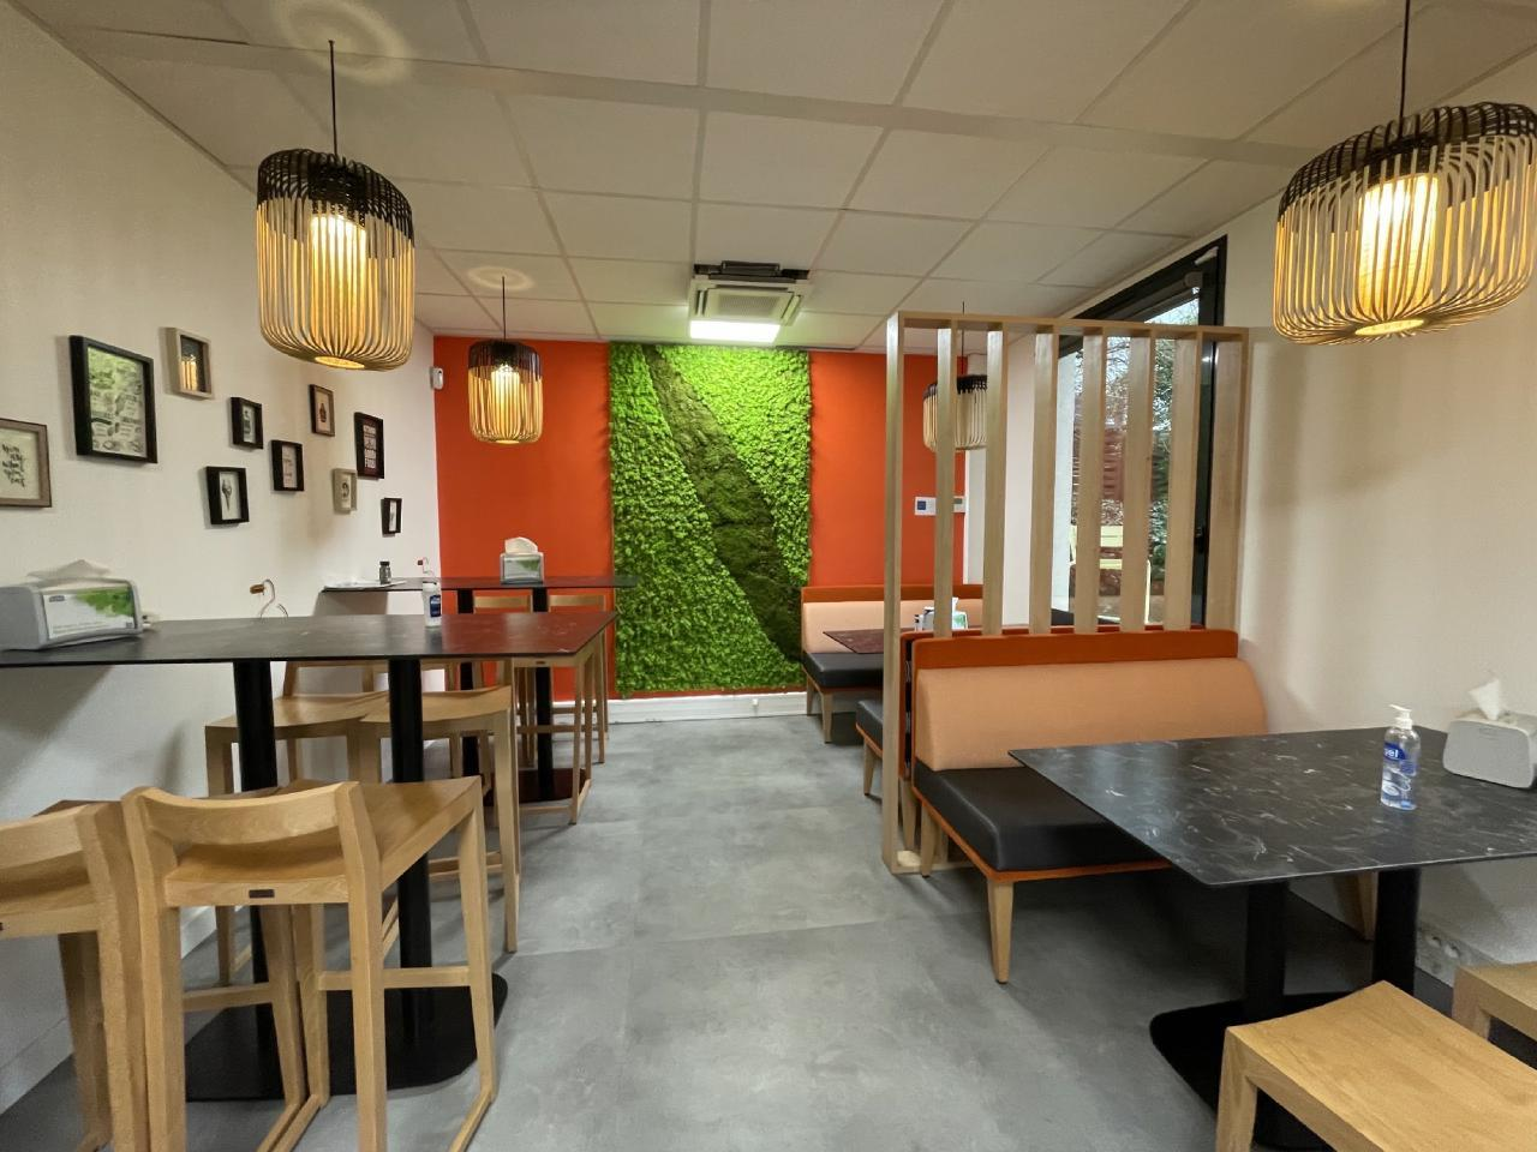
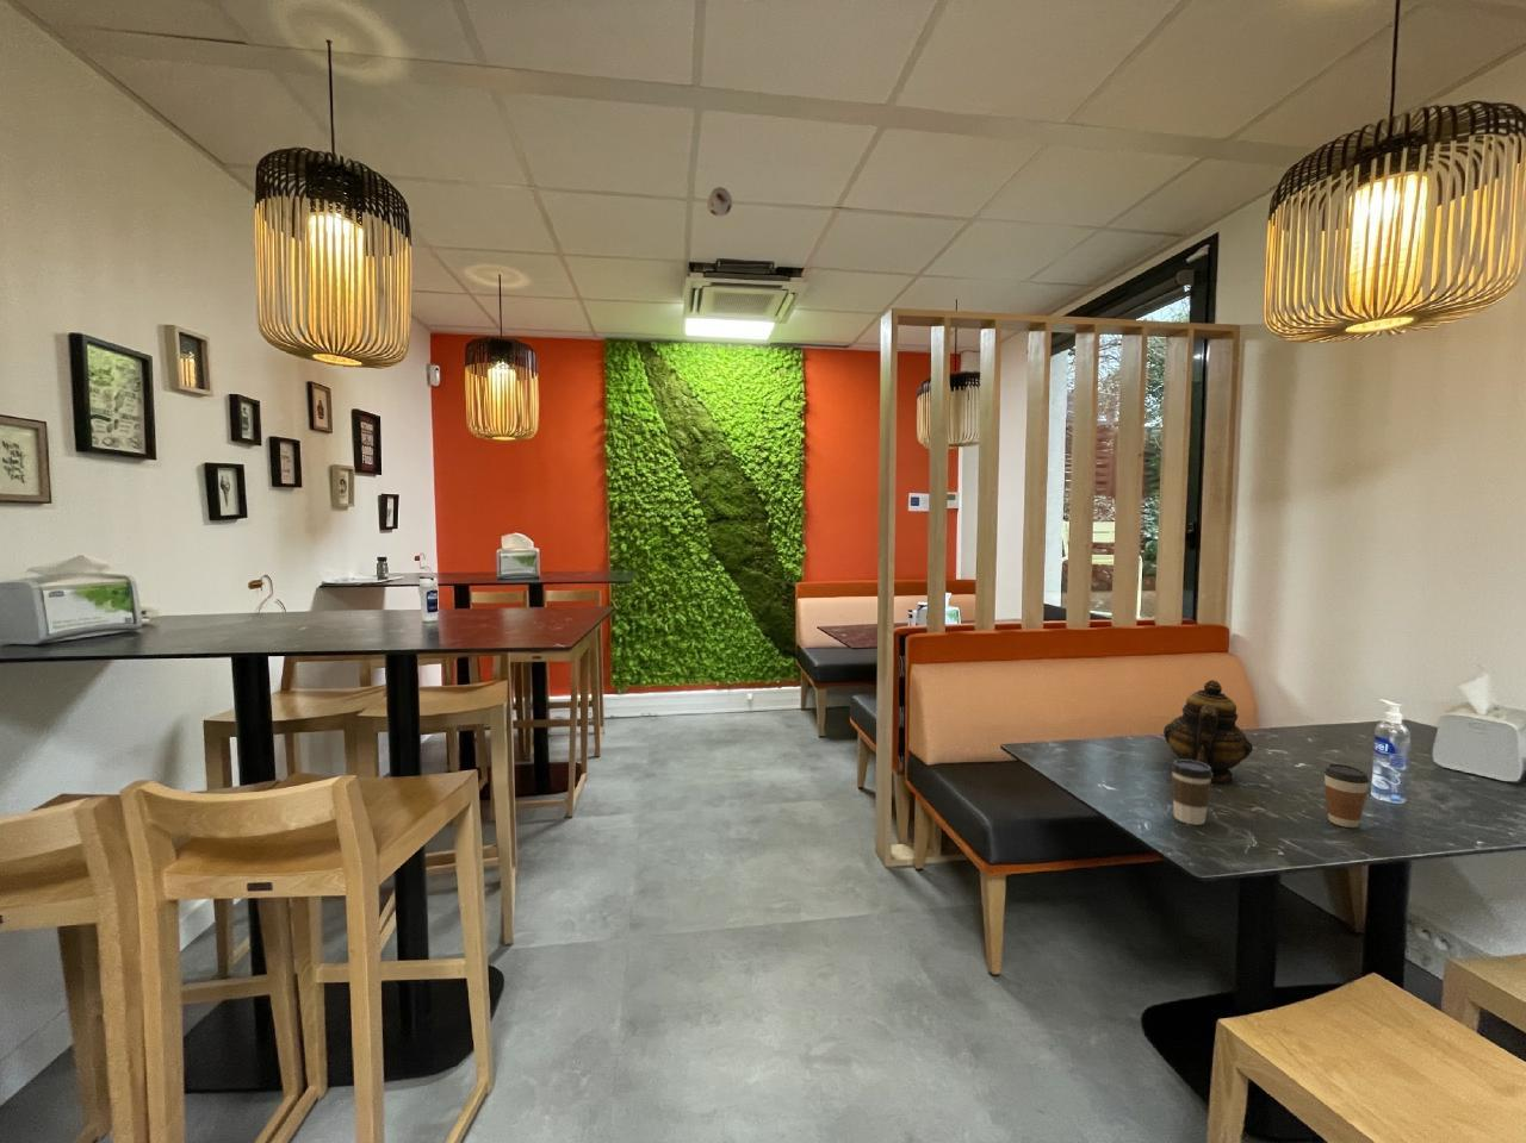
+ teapot (1206, 728)
+ coffee cup (1190, 791)
+ coffee cup (1345, 795)
+ smoke detector (719, 202)
